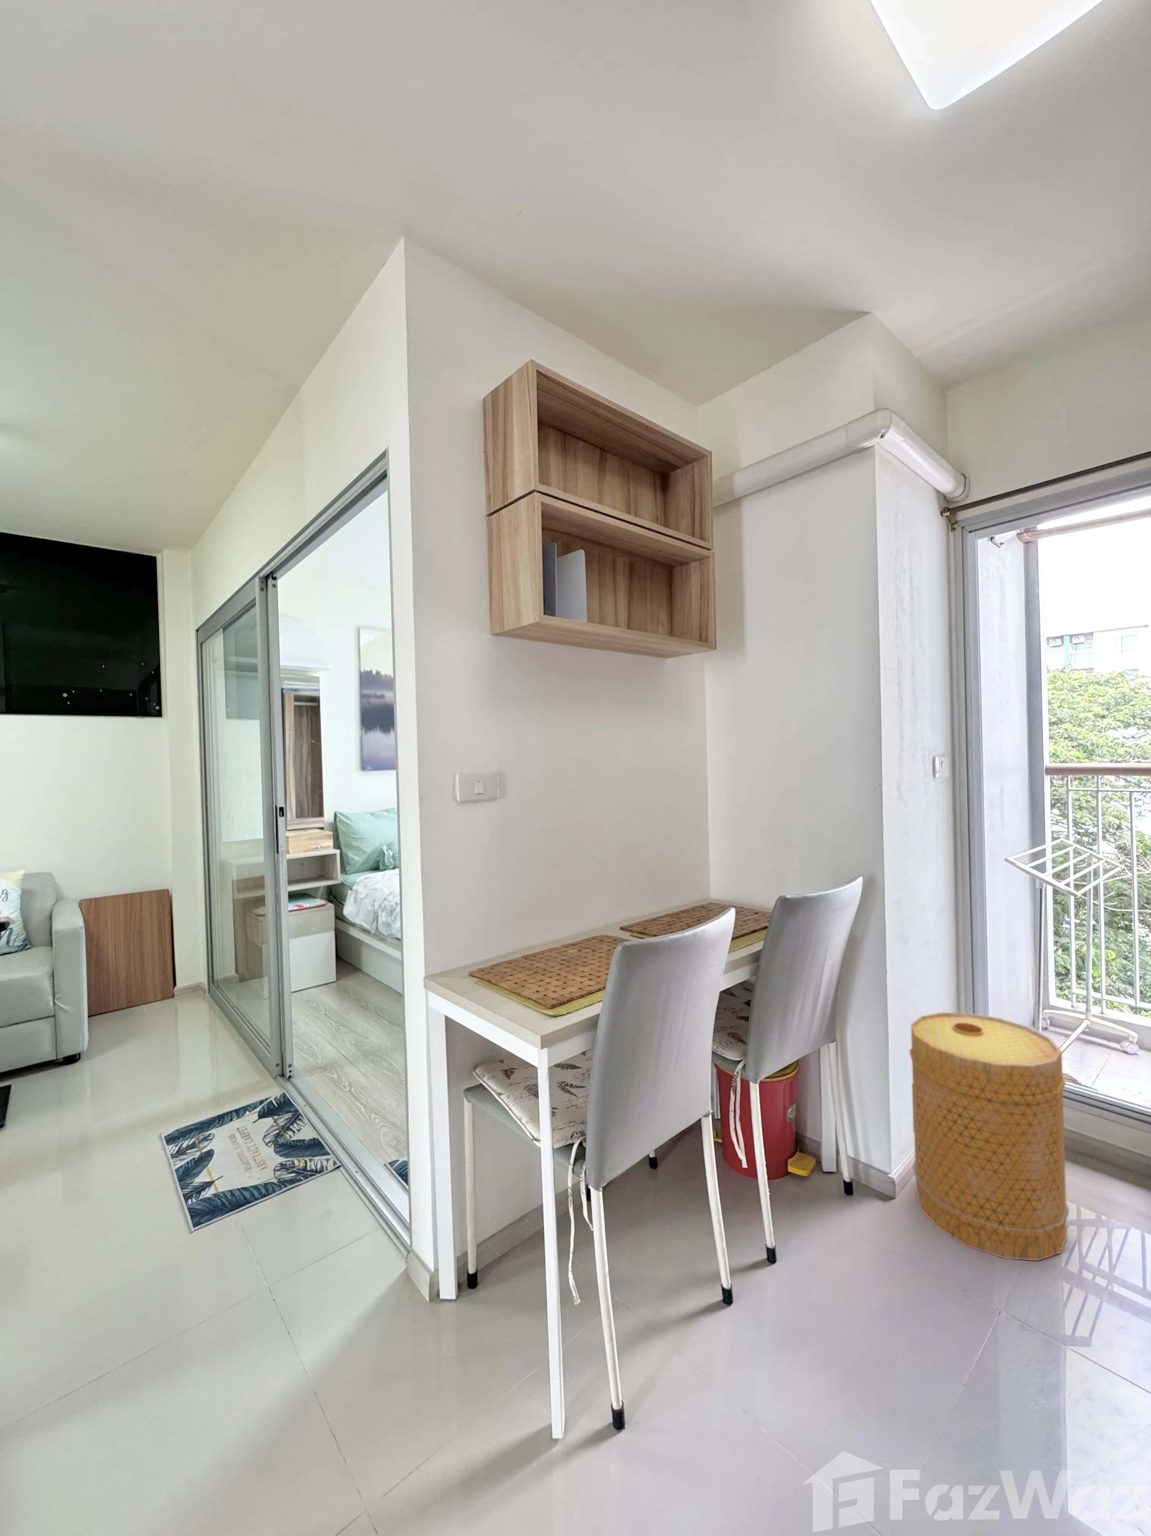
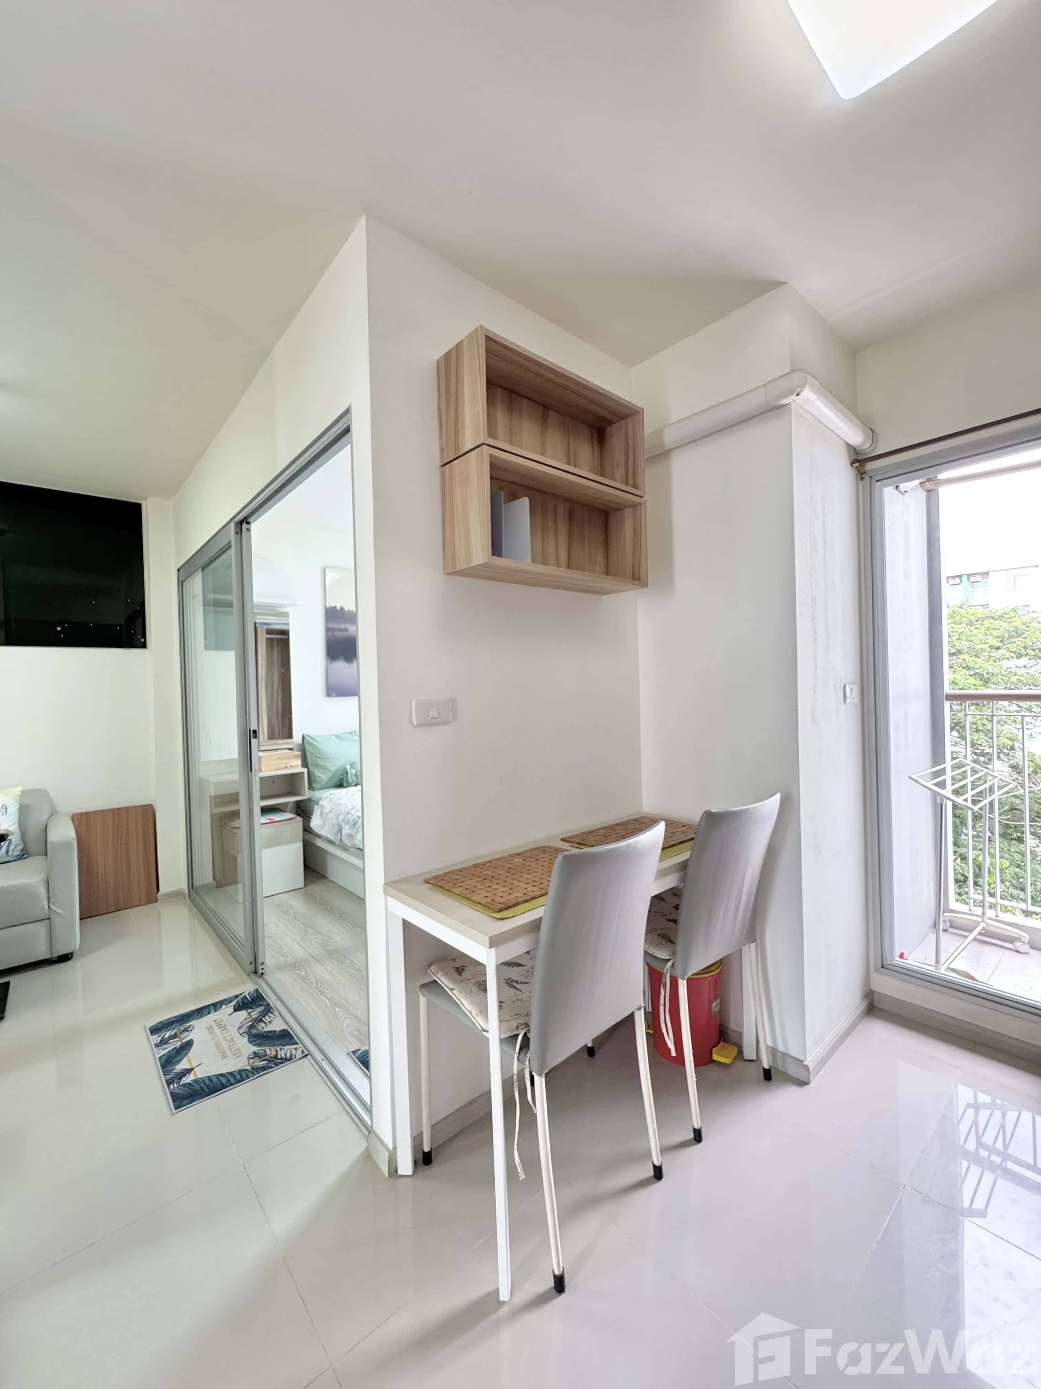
- basket (984, 1125)
